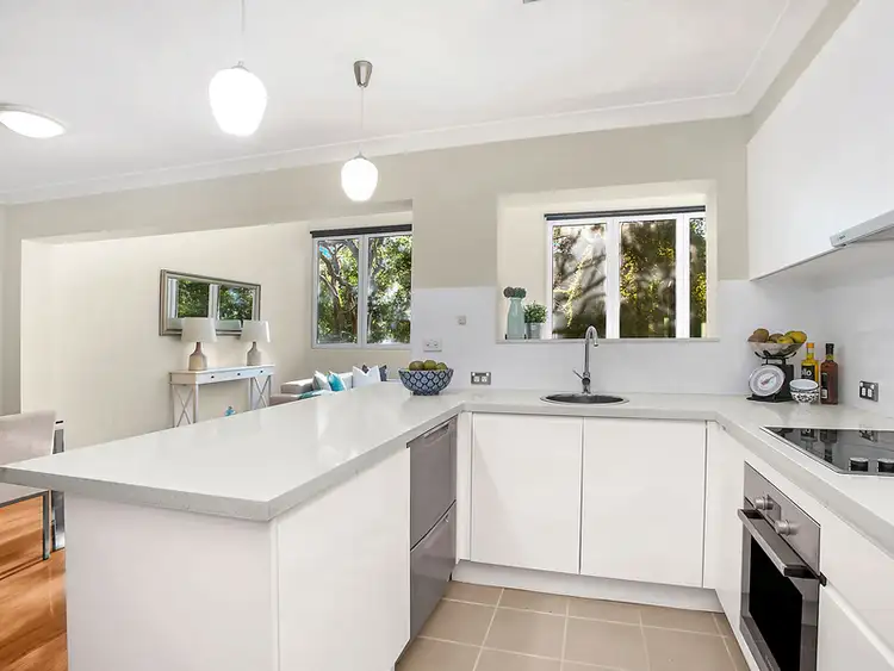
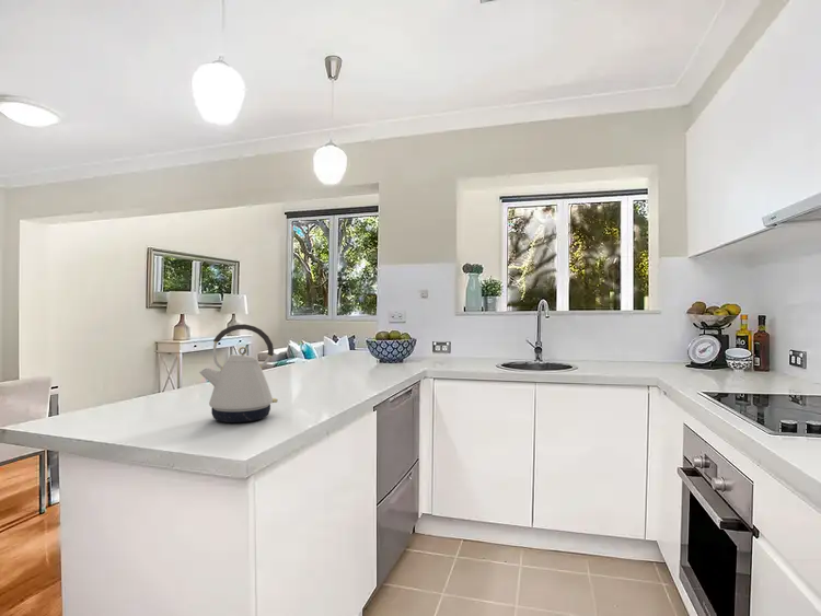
+ kettle (239, 371)
